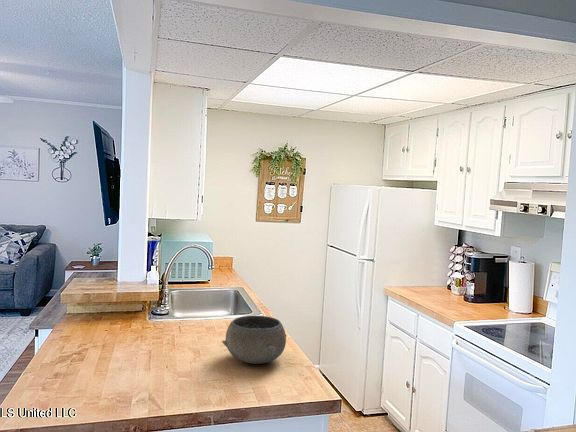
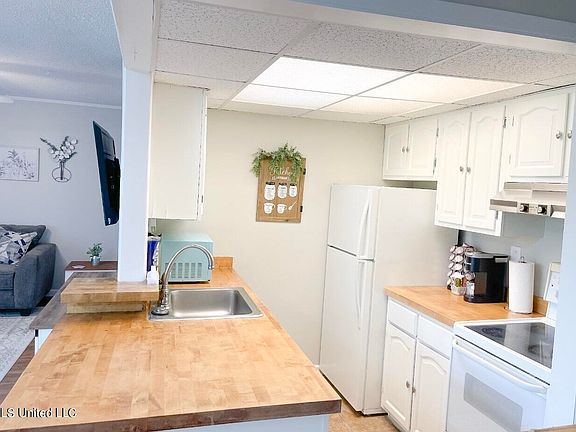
- bowl (255, 340)
